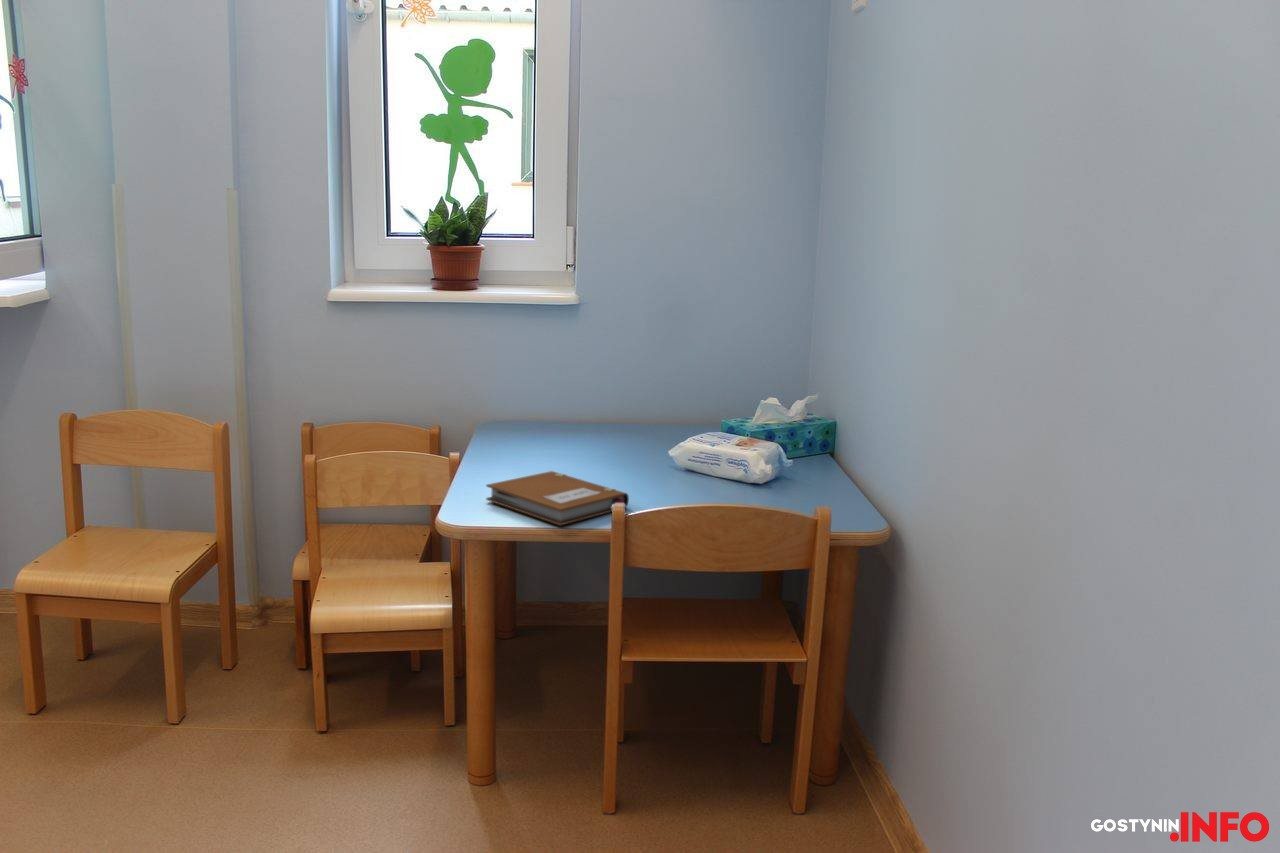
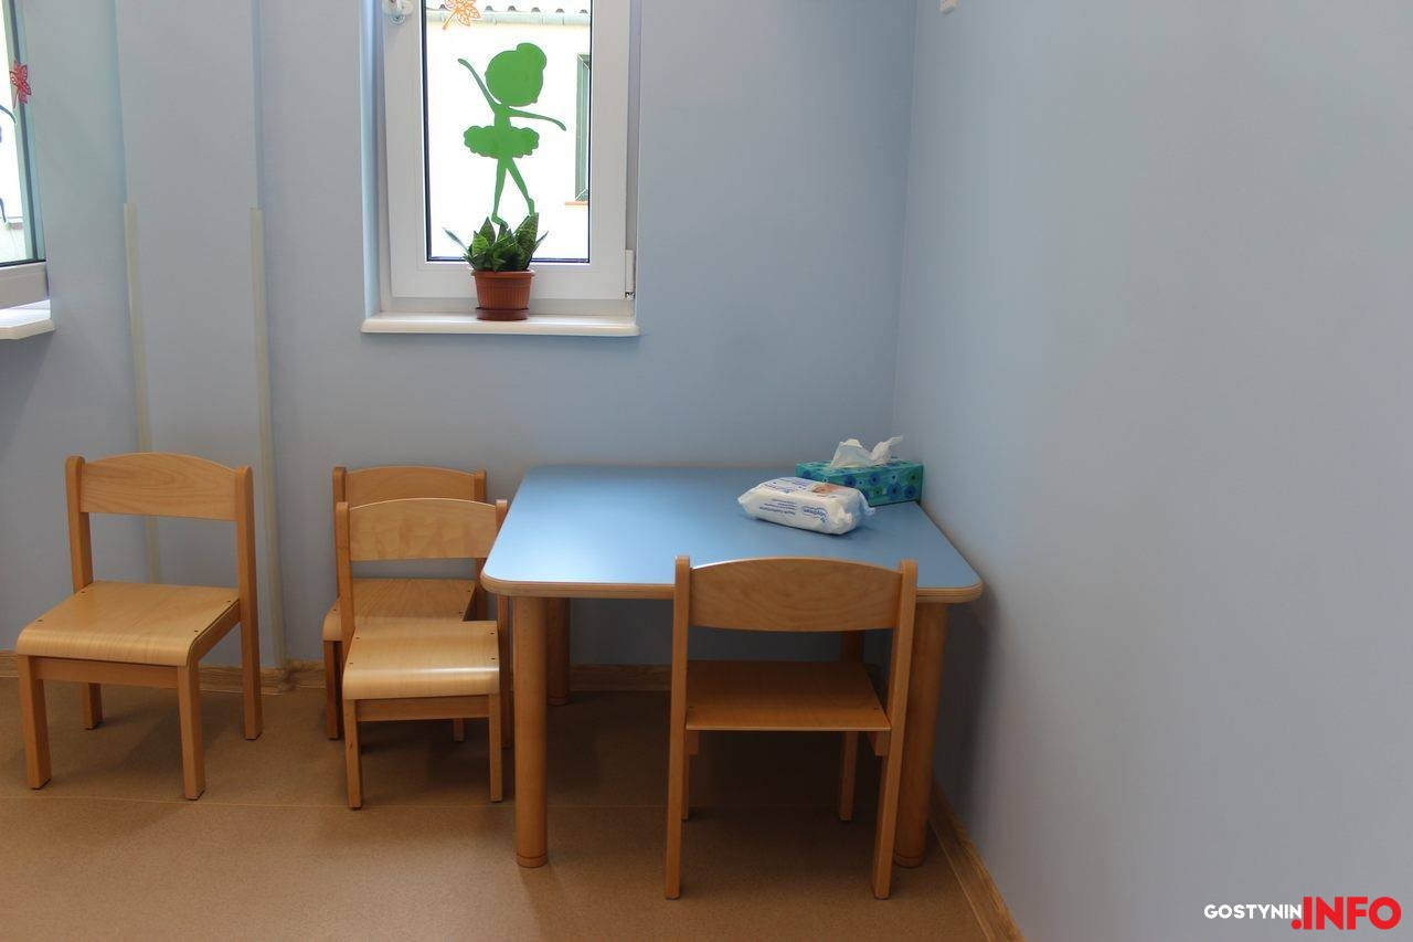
- notebook (559, 496)
